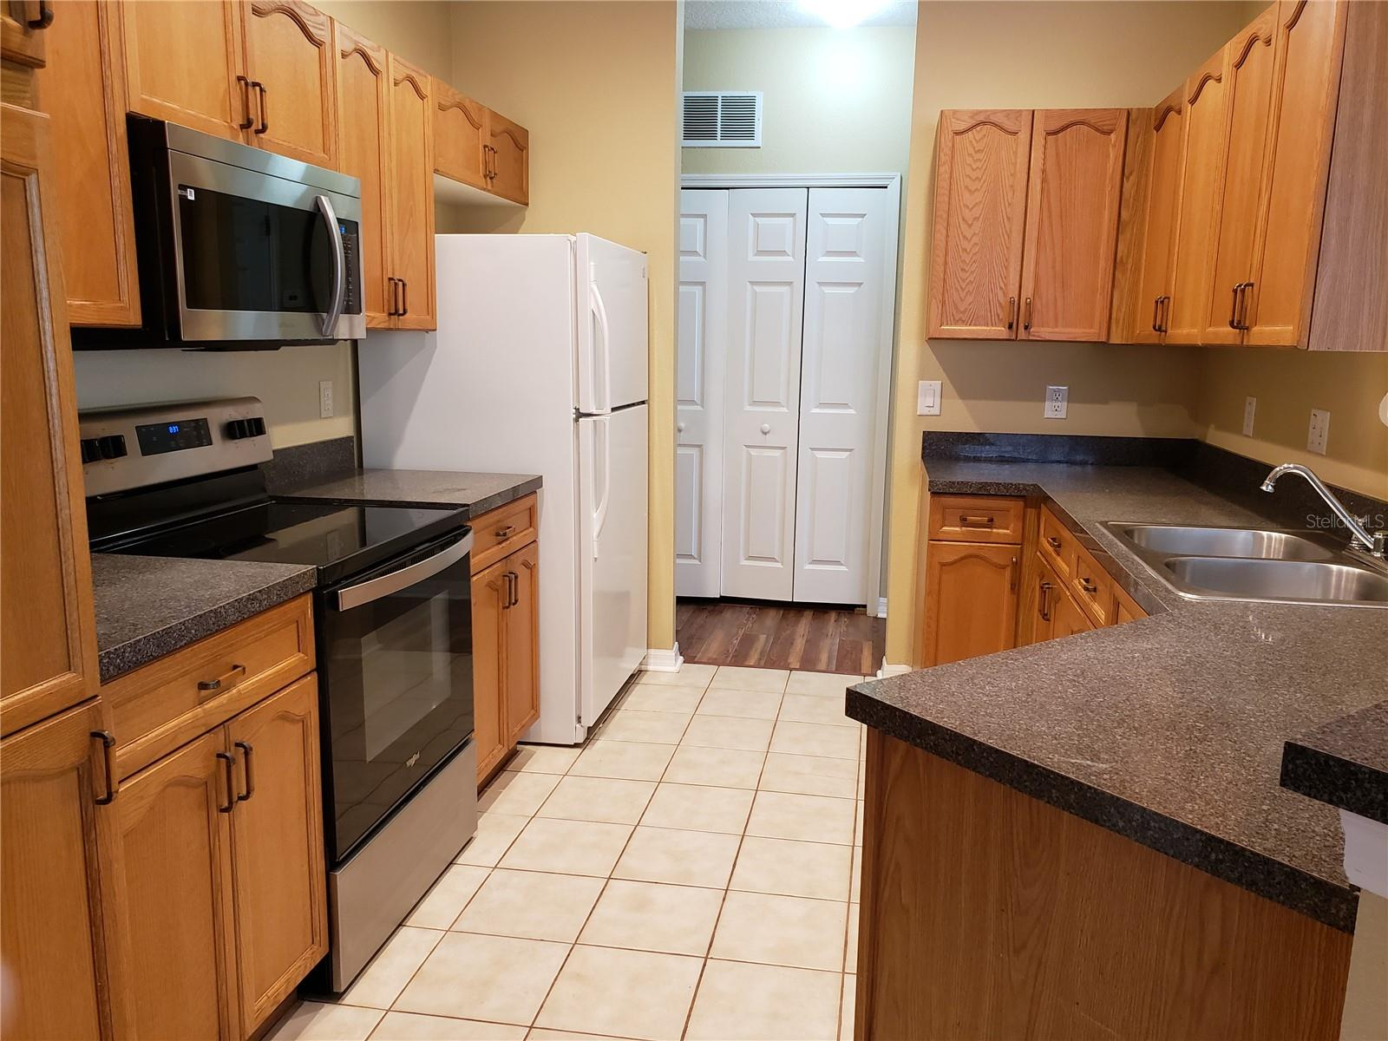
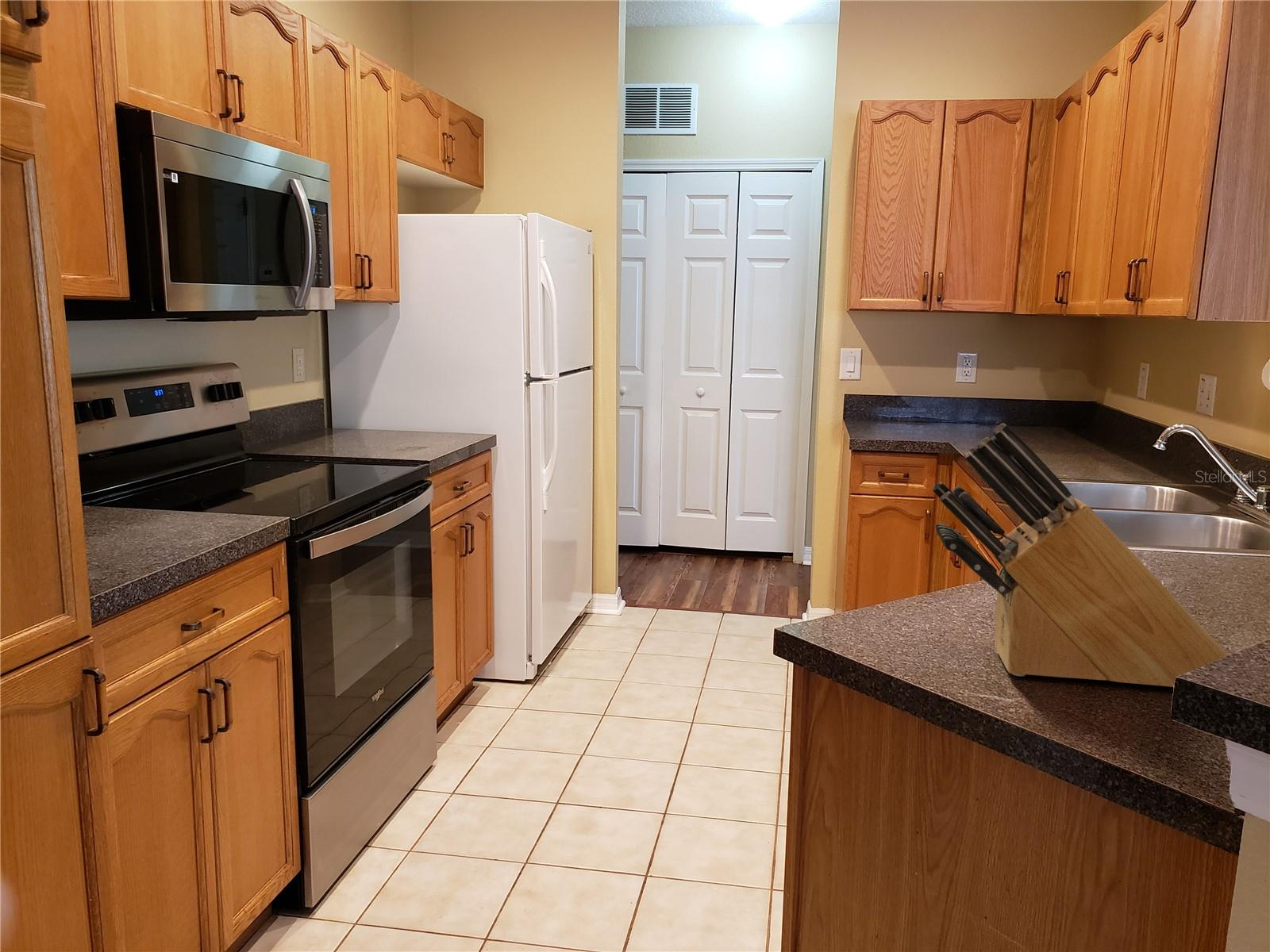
+ knife block (1080, 549)
